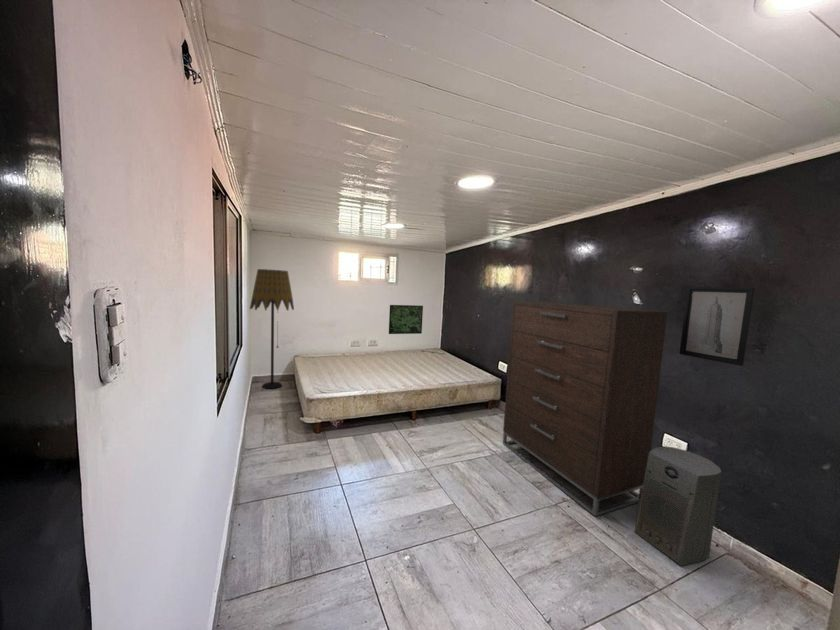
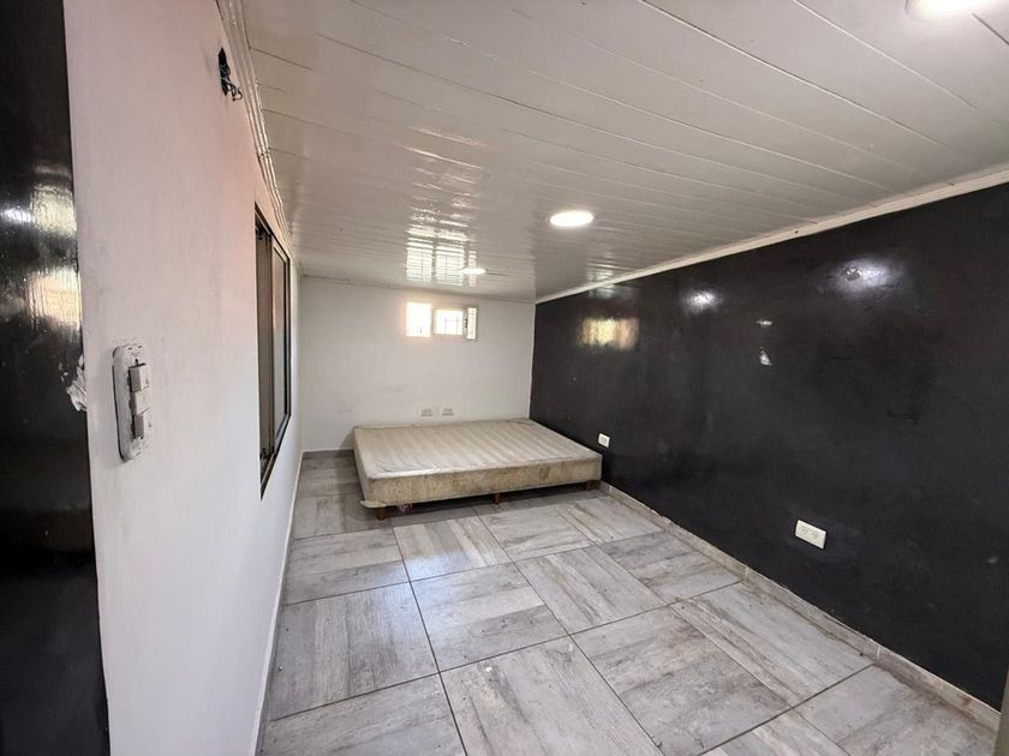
- fan (680, 500)
- dresser (569, 389)
- floor lamp (272, 329)
- wall art (713, 323)
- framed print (406, 319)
